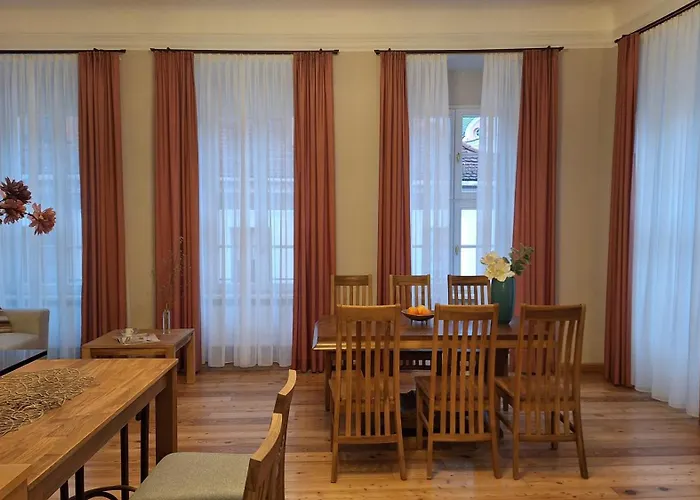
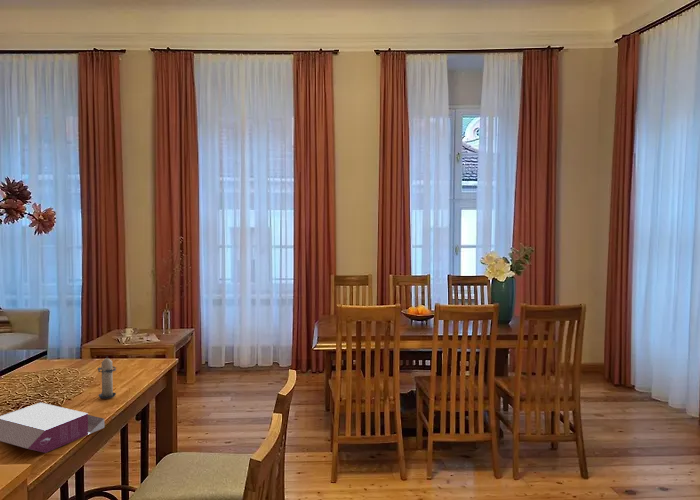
+ book (44, 425)
+ candle (107, 376)
